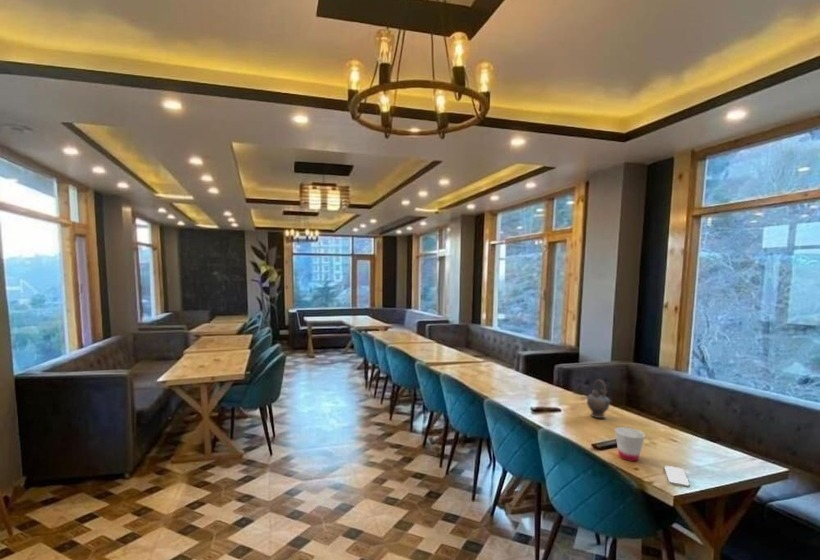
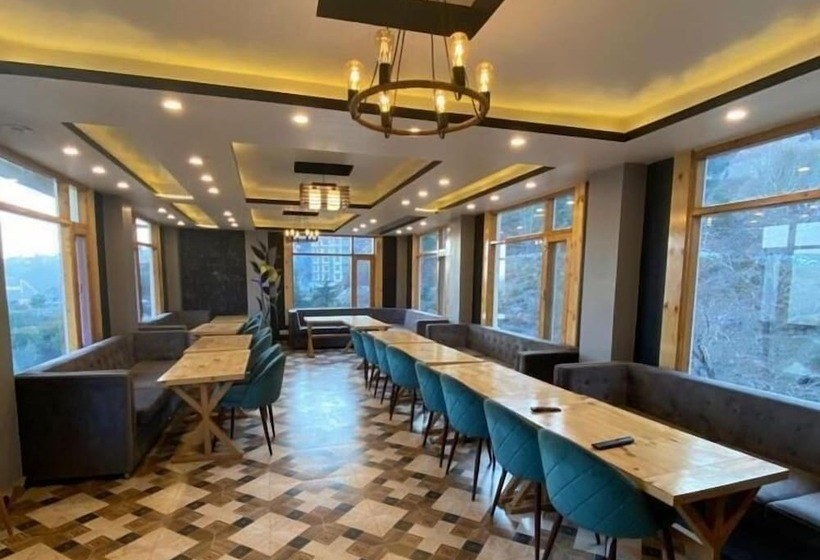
- teapot (600, 399)
- cup (629, 444)
- smartphone (676, 475)
